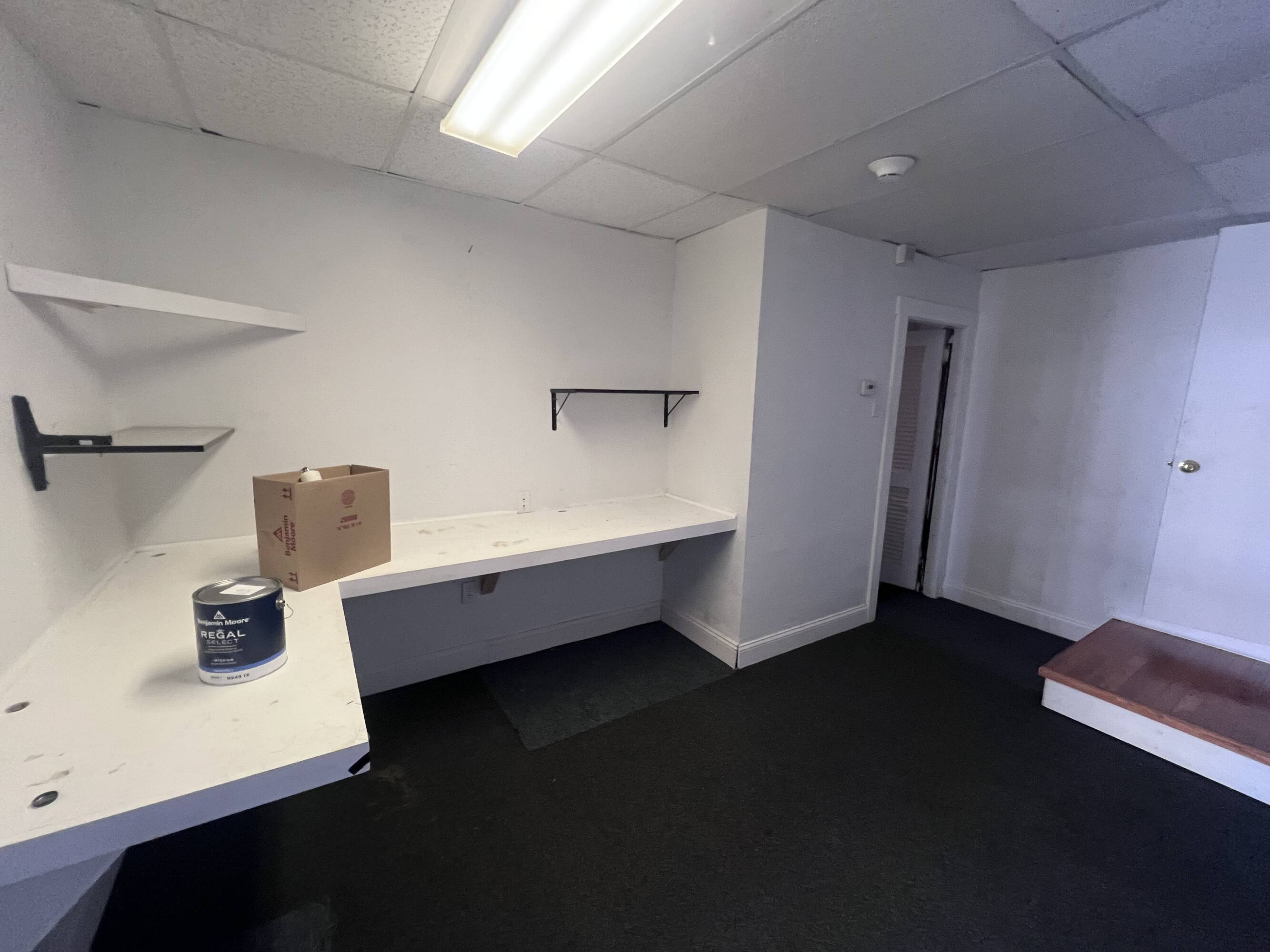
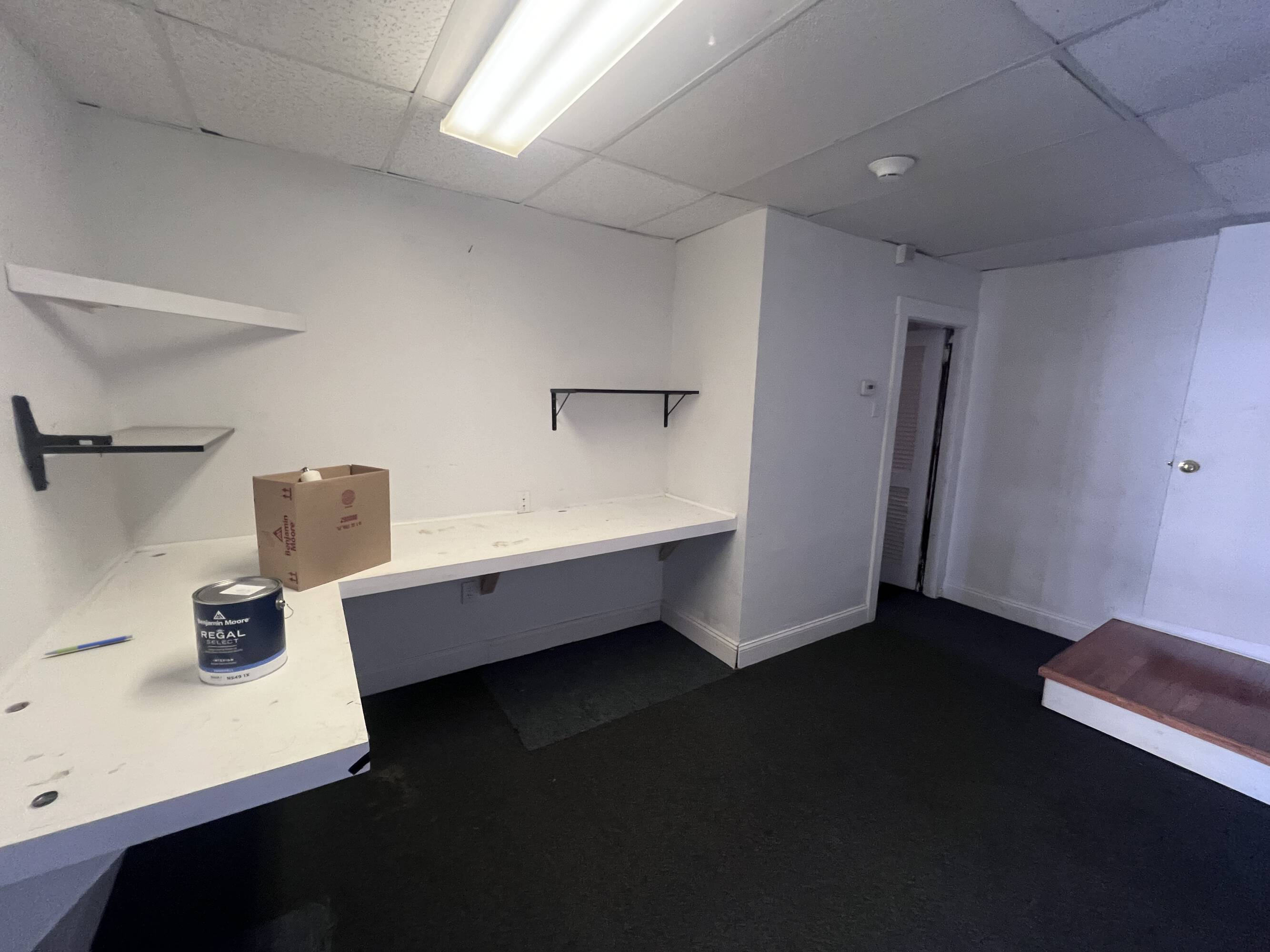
+ pen (89, 645)
